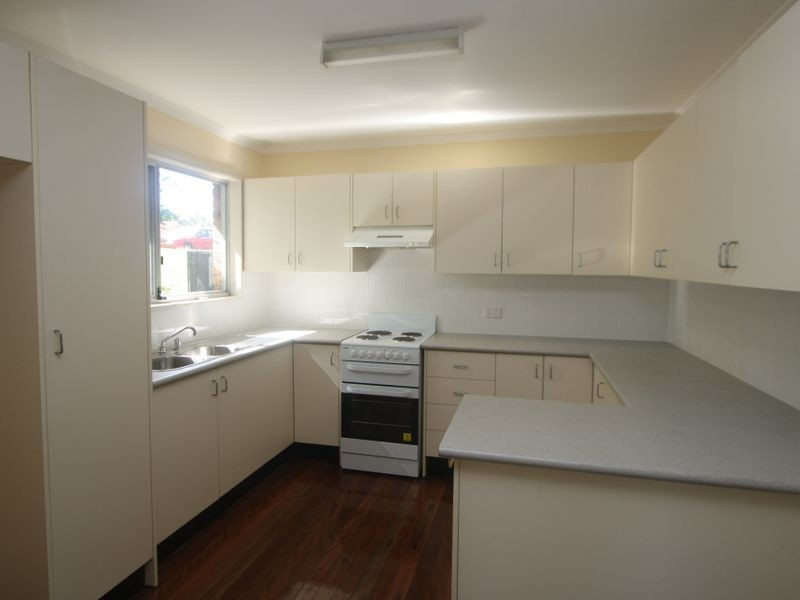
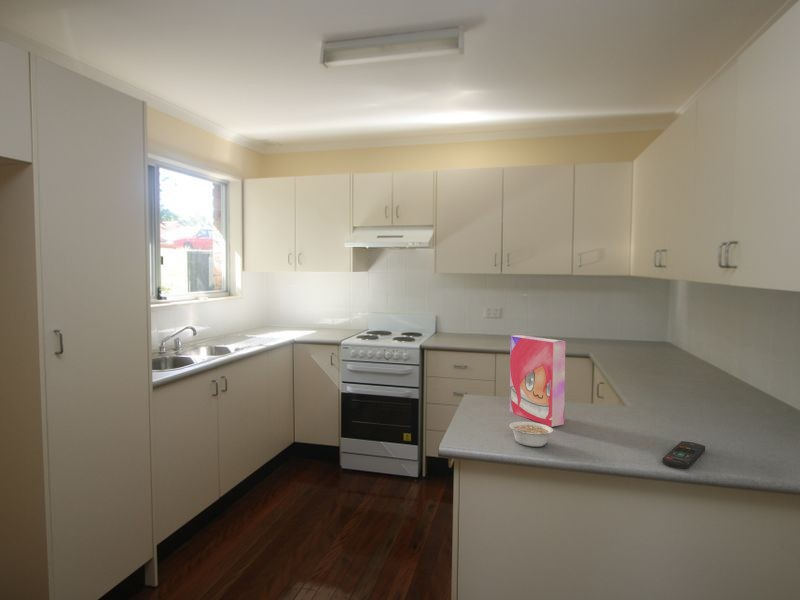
+ cereal box (536, 377)
+ remote control (684, 453)
+ legume (532, 433)
